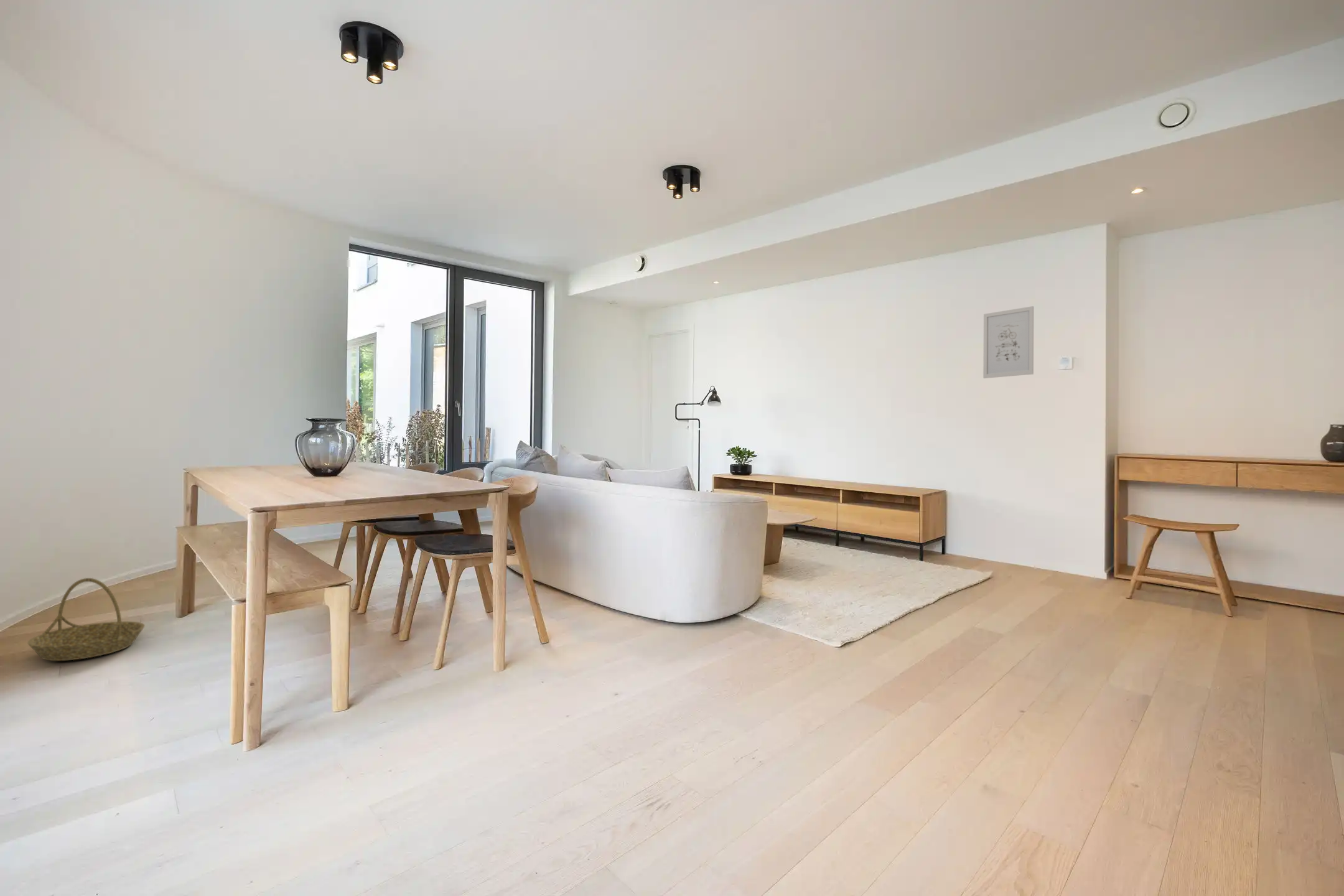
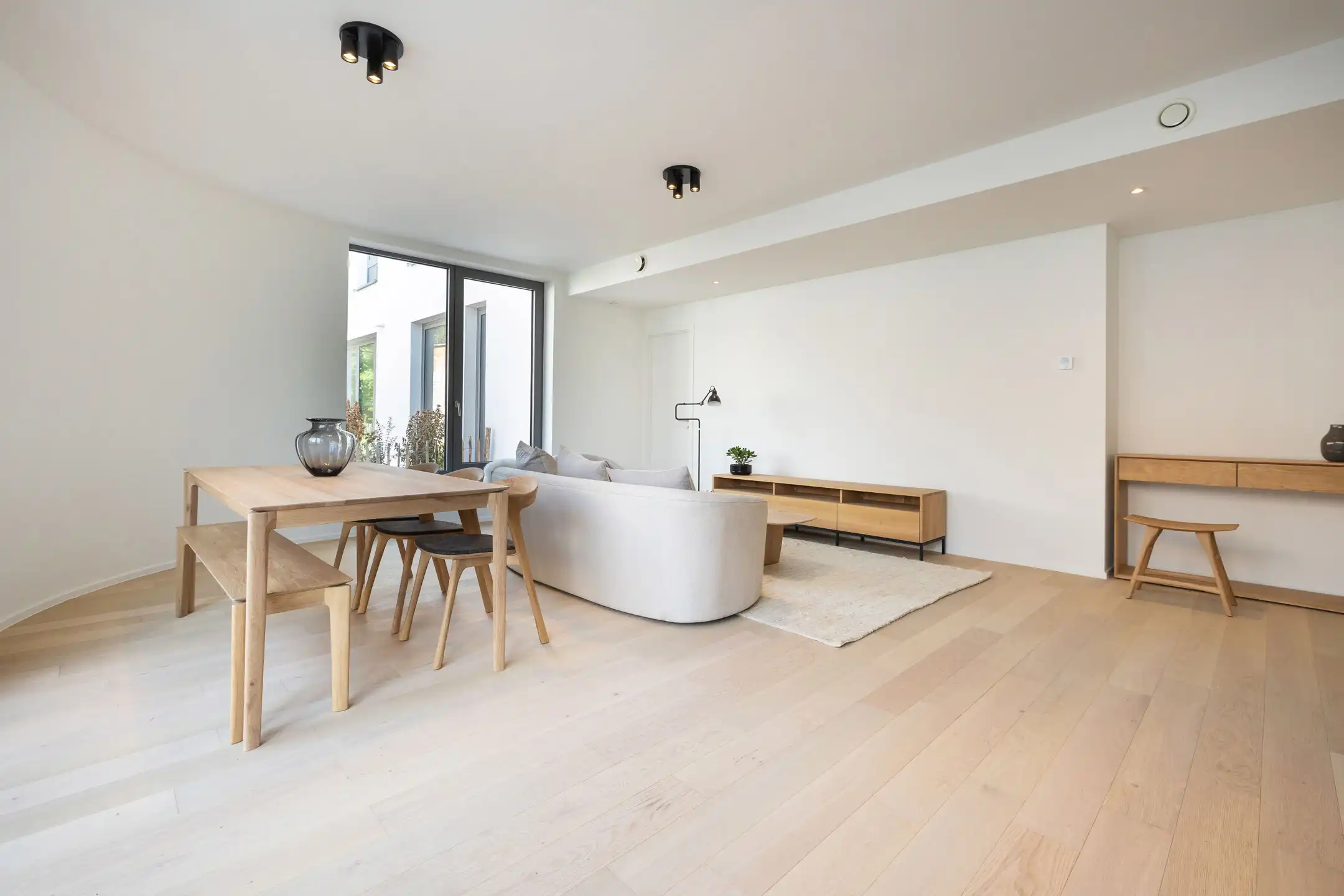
- basket (92, 623)
- wall art (1007, 343)
